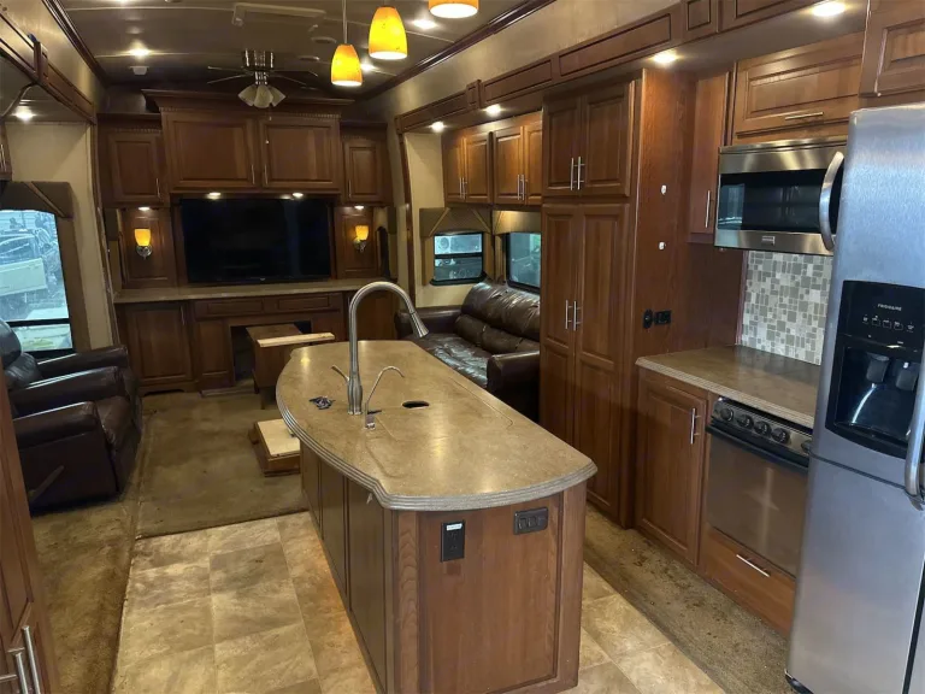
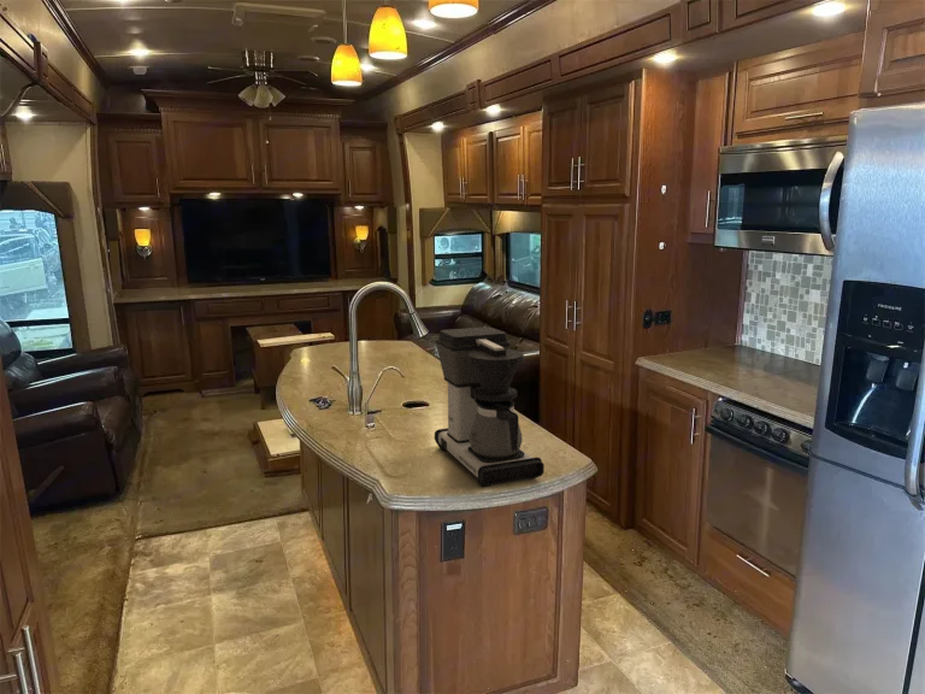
+ coffee maker (485, 400)
